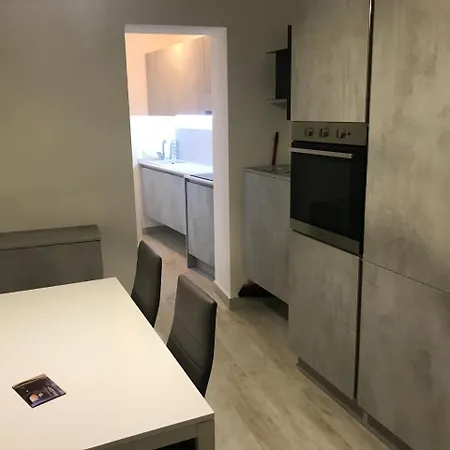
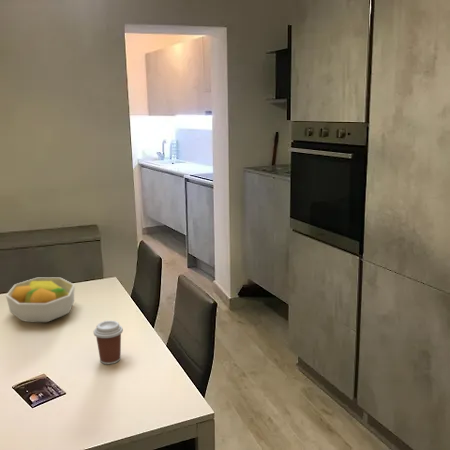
+ coffee cup (109, 342)
+ fruit bowl (41, 295)
